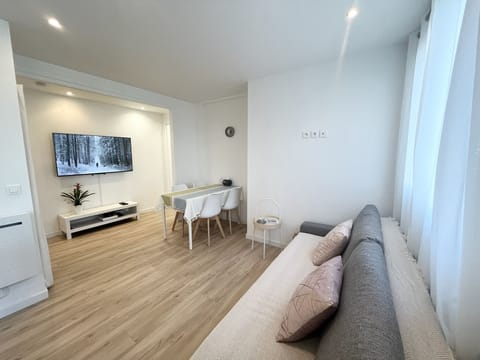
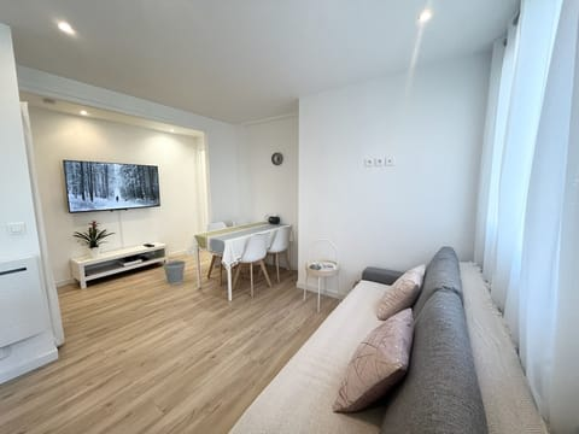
+ wastebasket (175, 272)
